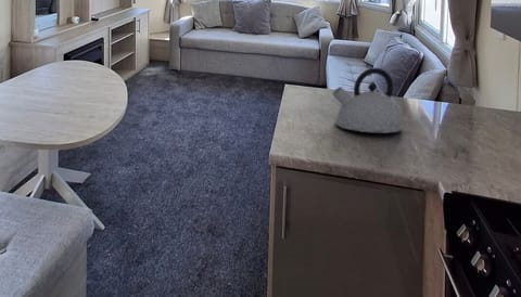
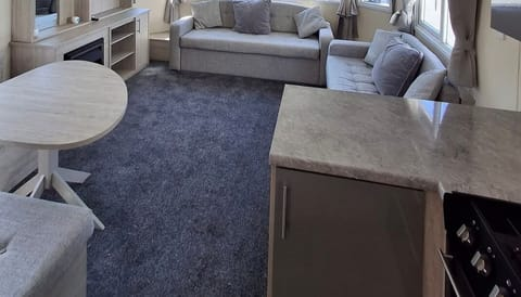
- kettle (368, 98)
